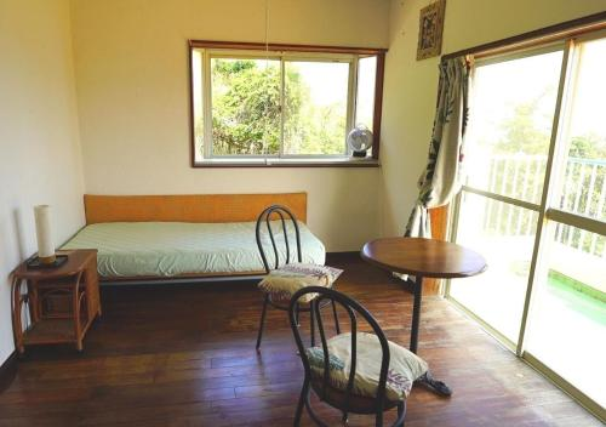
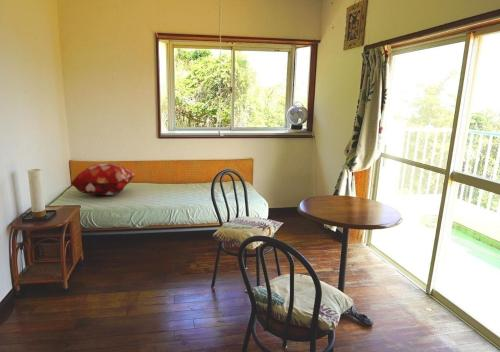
+ decorative pillow (105, 178)
